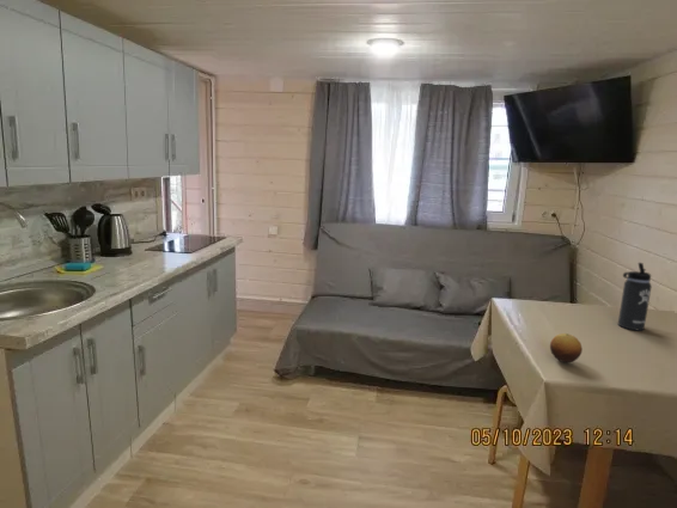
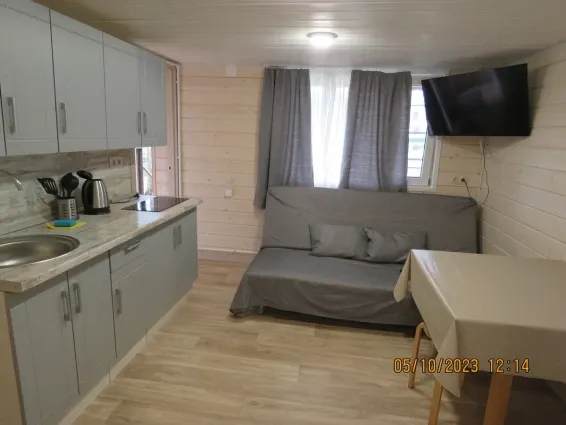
- thermos bottle (633, 294)
- fruit (566, 347)
